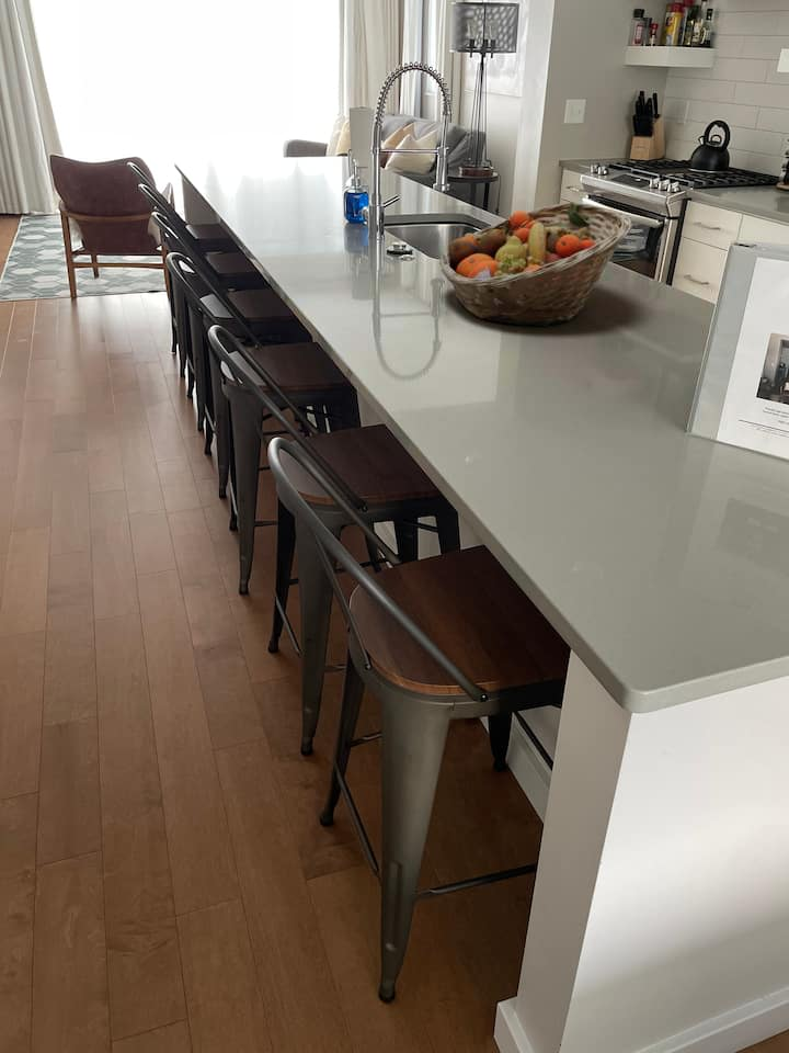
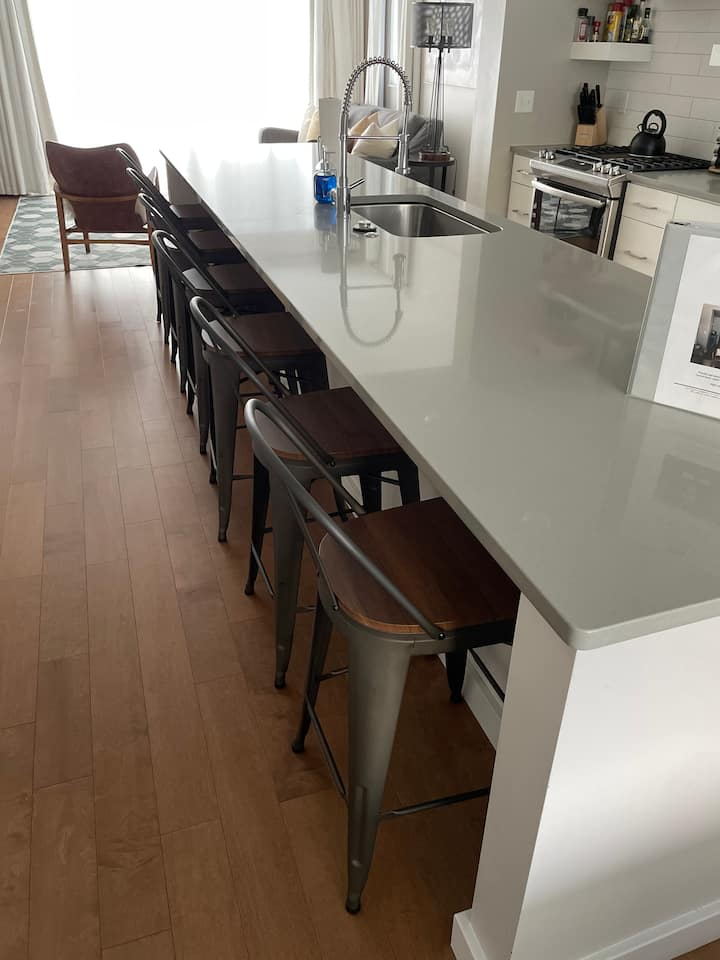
- fruit basket (530, 259)
